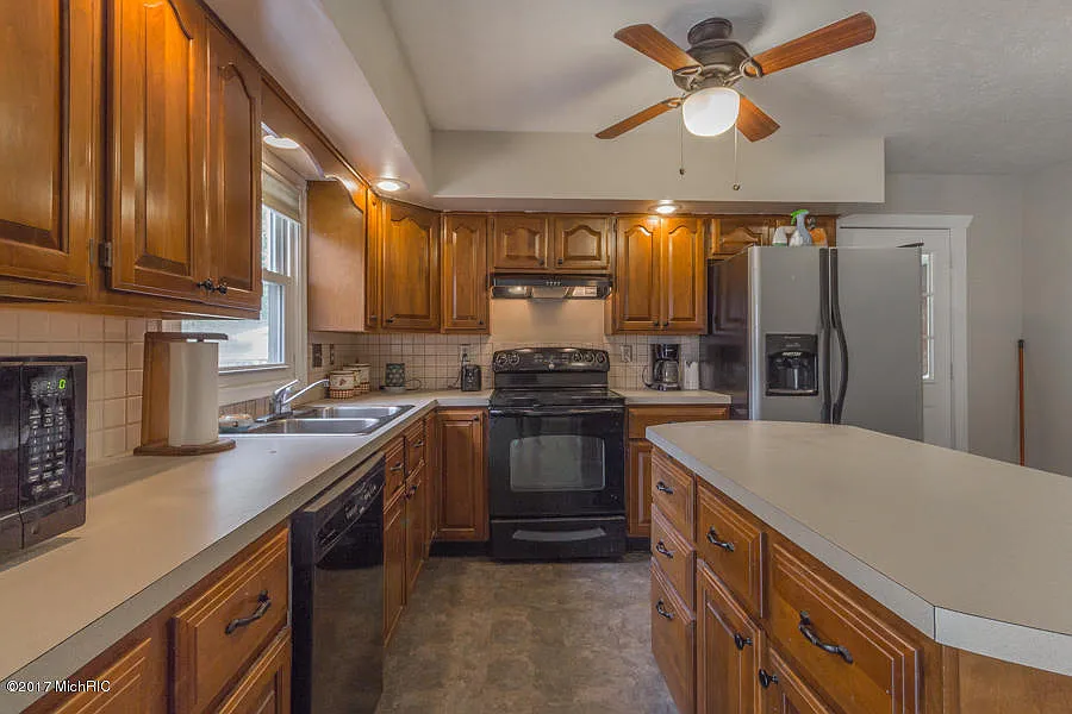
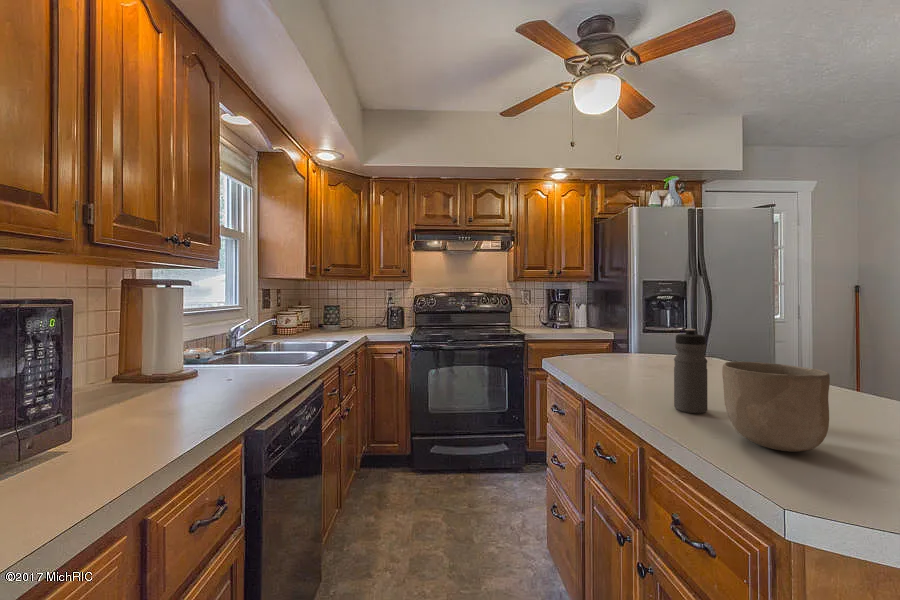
+ bowl (773, 405)
+ water bottle (690, 369)
